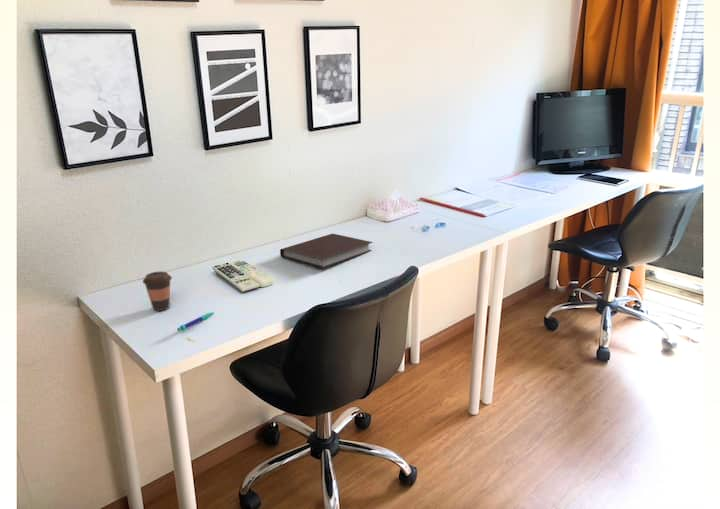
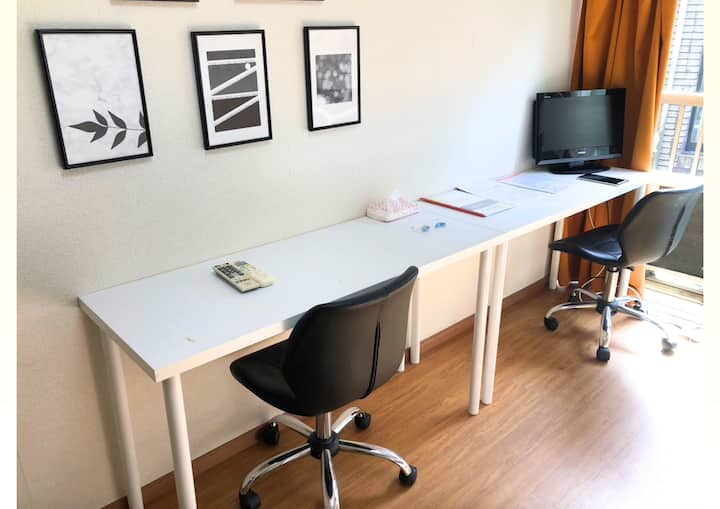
- notebook (327, 249)
- pen (197, 320)
- coffee cup (159, 291)
